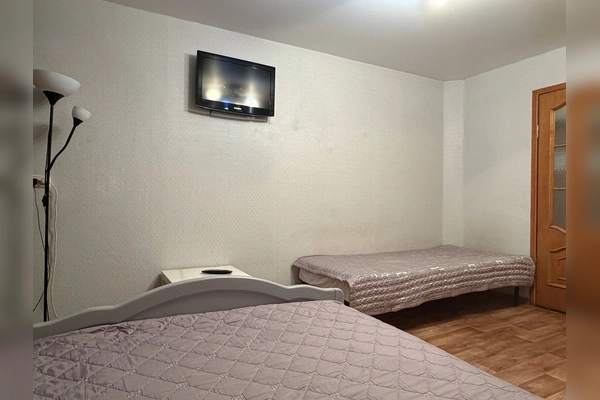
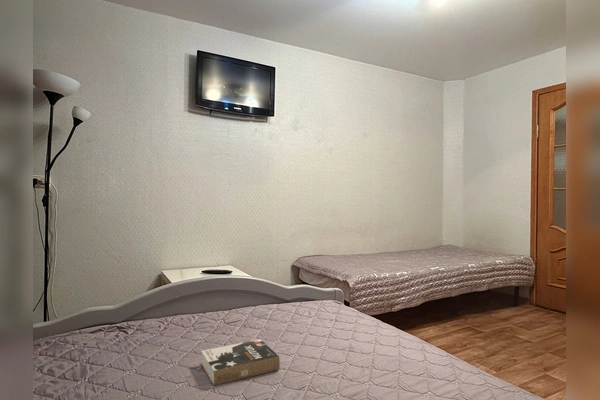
+ book (239, 360)
